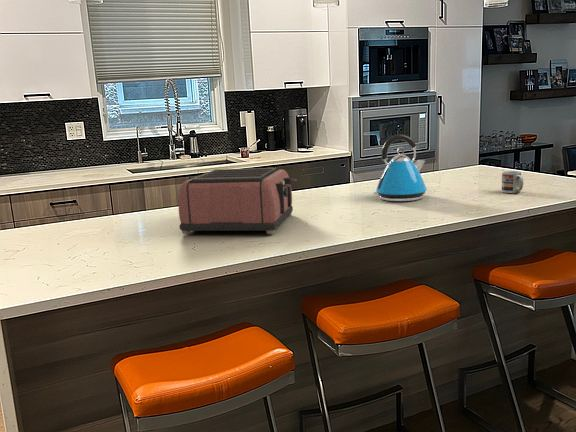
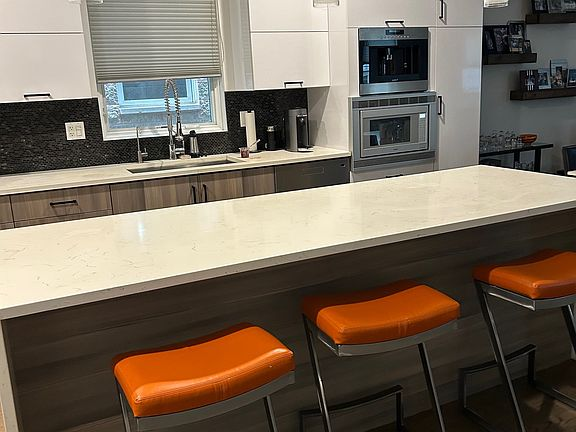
- cup (513, 182)
- toaster (242, 198)
- kettle (399, 166)
